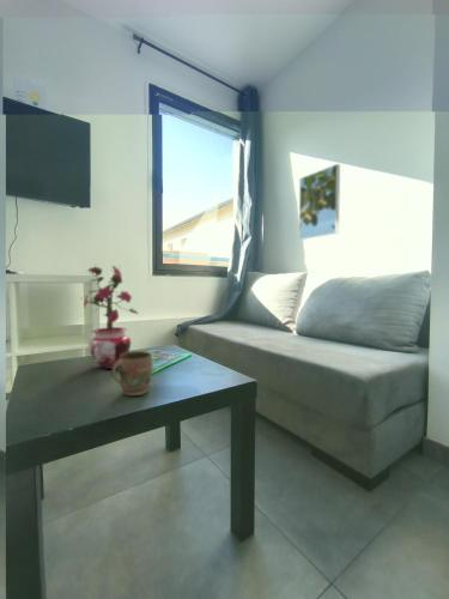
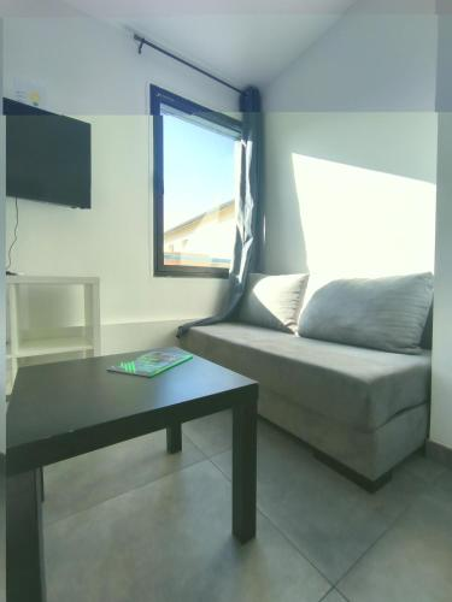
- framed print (317, 204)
- potted plant (111, 314)
- mug (133, 373)
